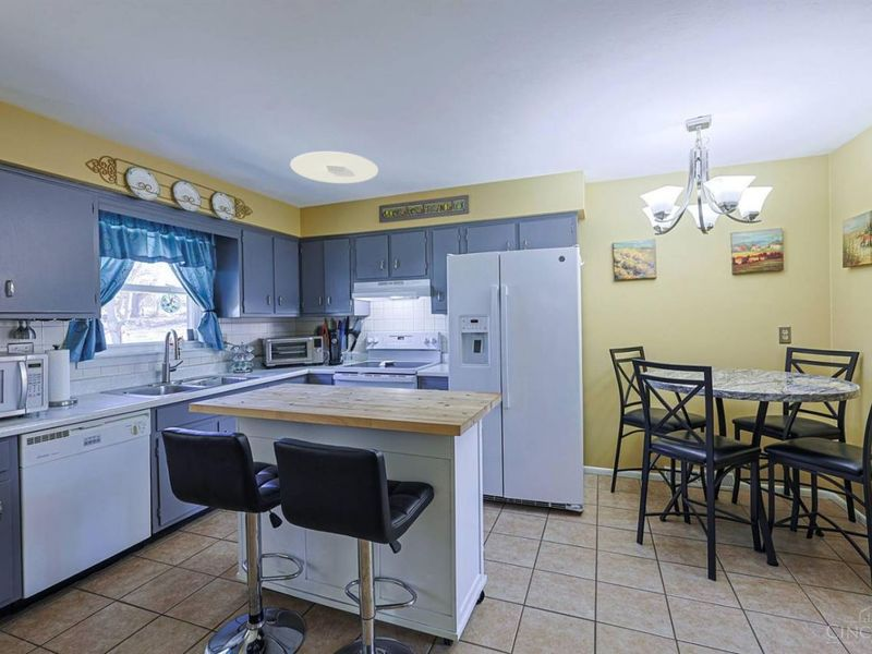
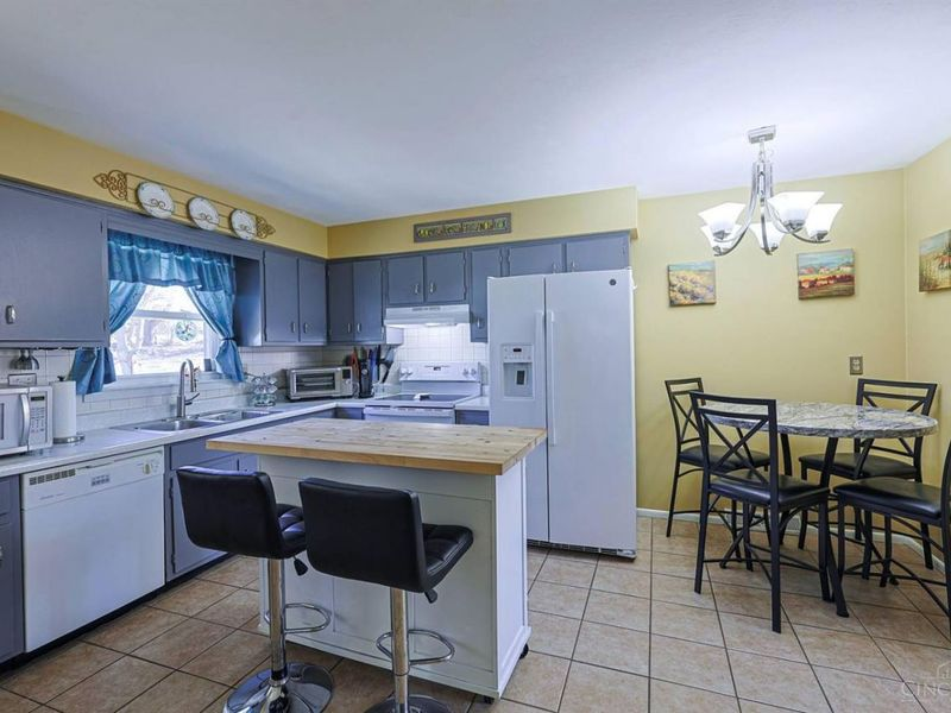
- ceiling light (335, 165)
